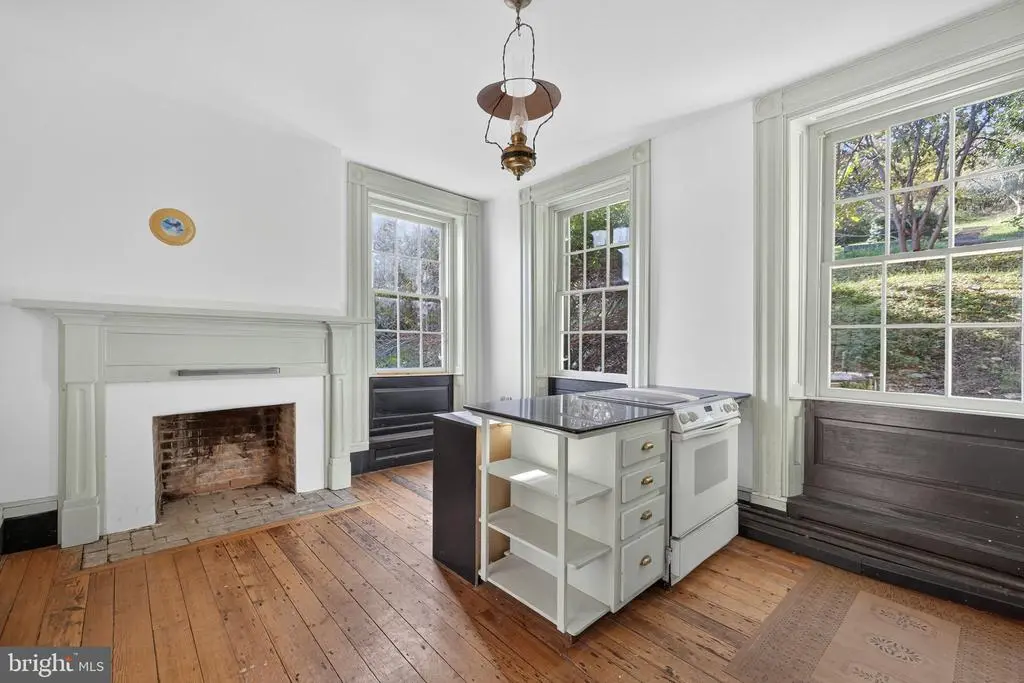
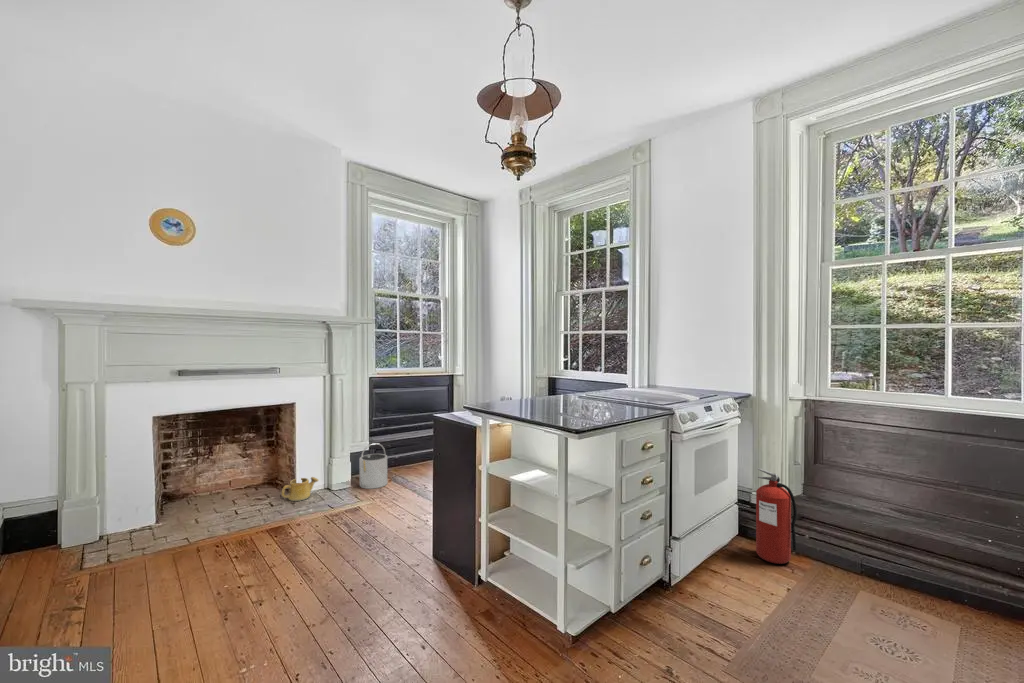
+ bucket (373, 463)
+ watering can (300, 488)
+ fire extinguisher (776, 515)
